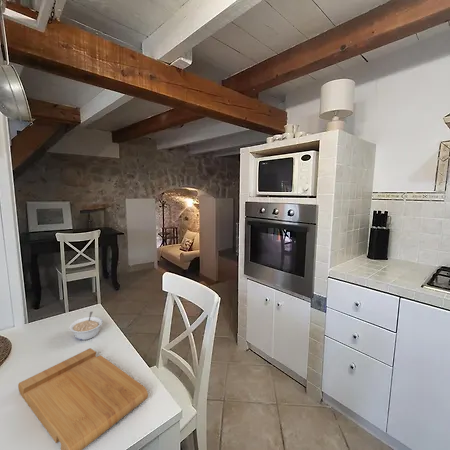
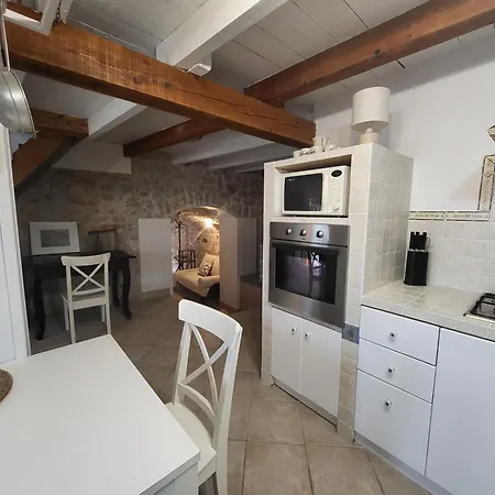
- legume (86, 327)
- cutting board (82, 390)
